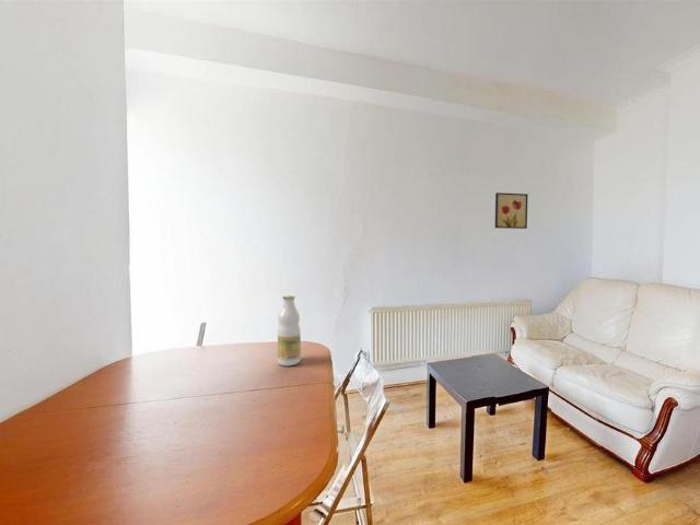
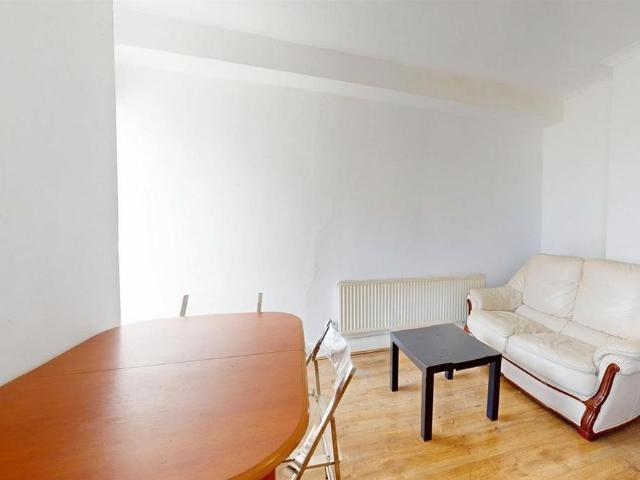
- bottle (289, 328)
- wall art (511, 210)
